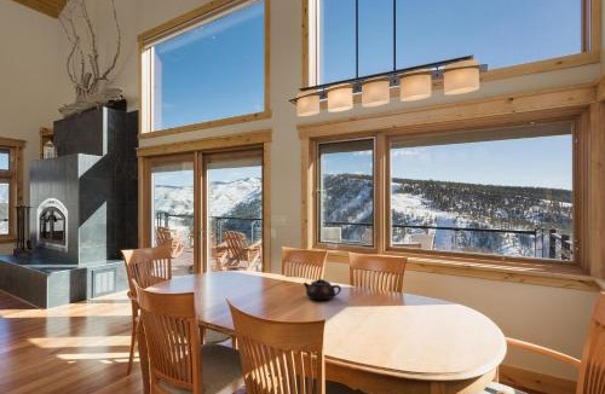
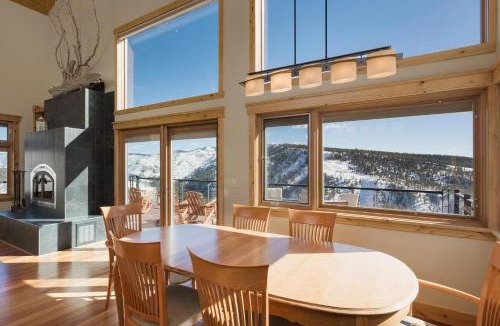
- teapot (321, 288)
